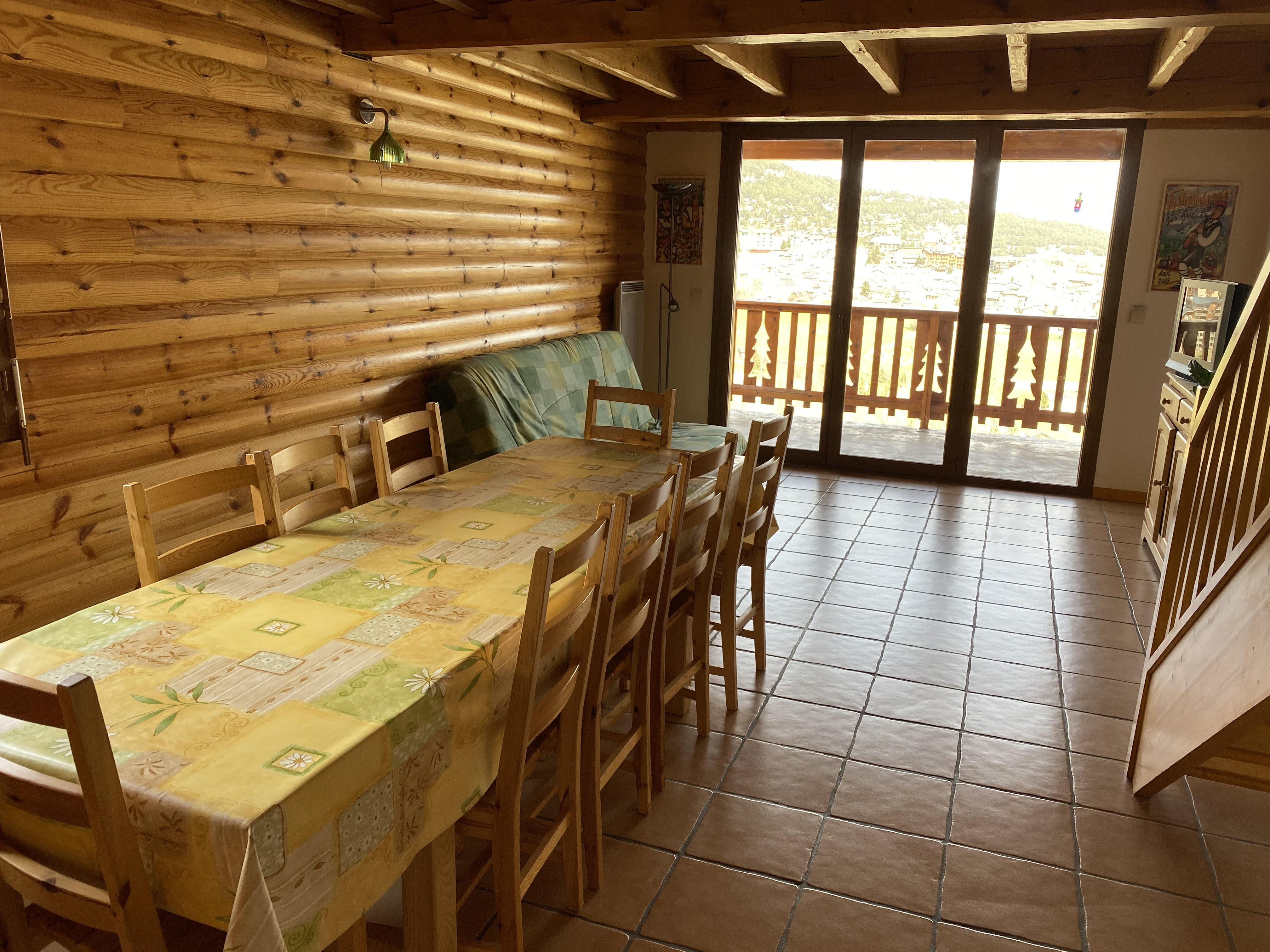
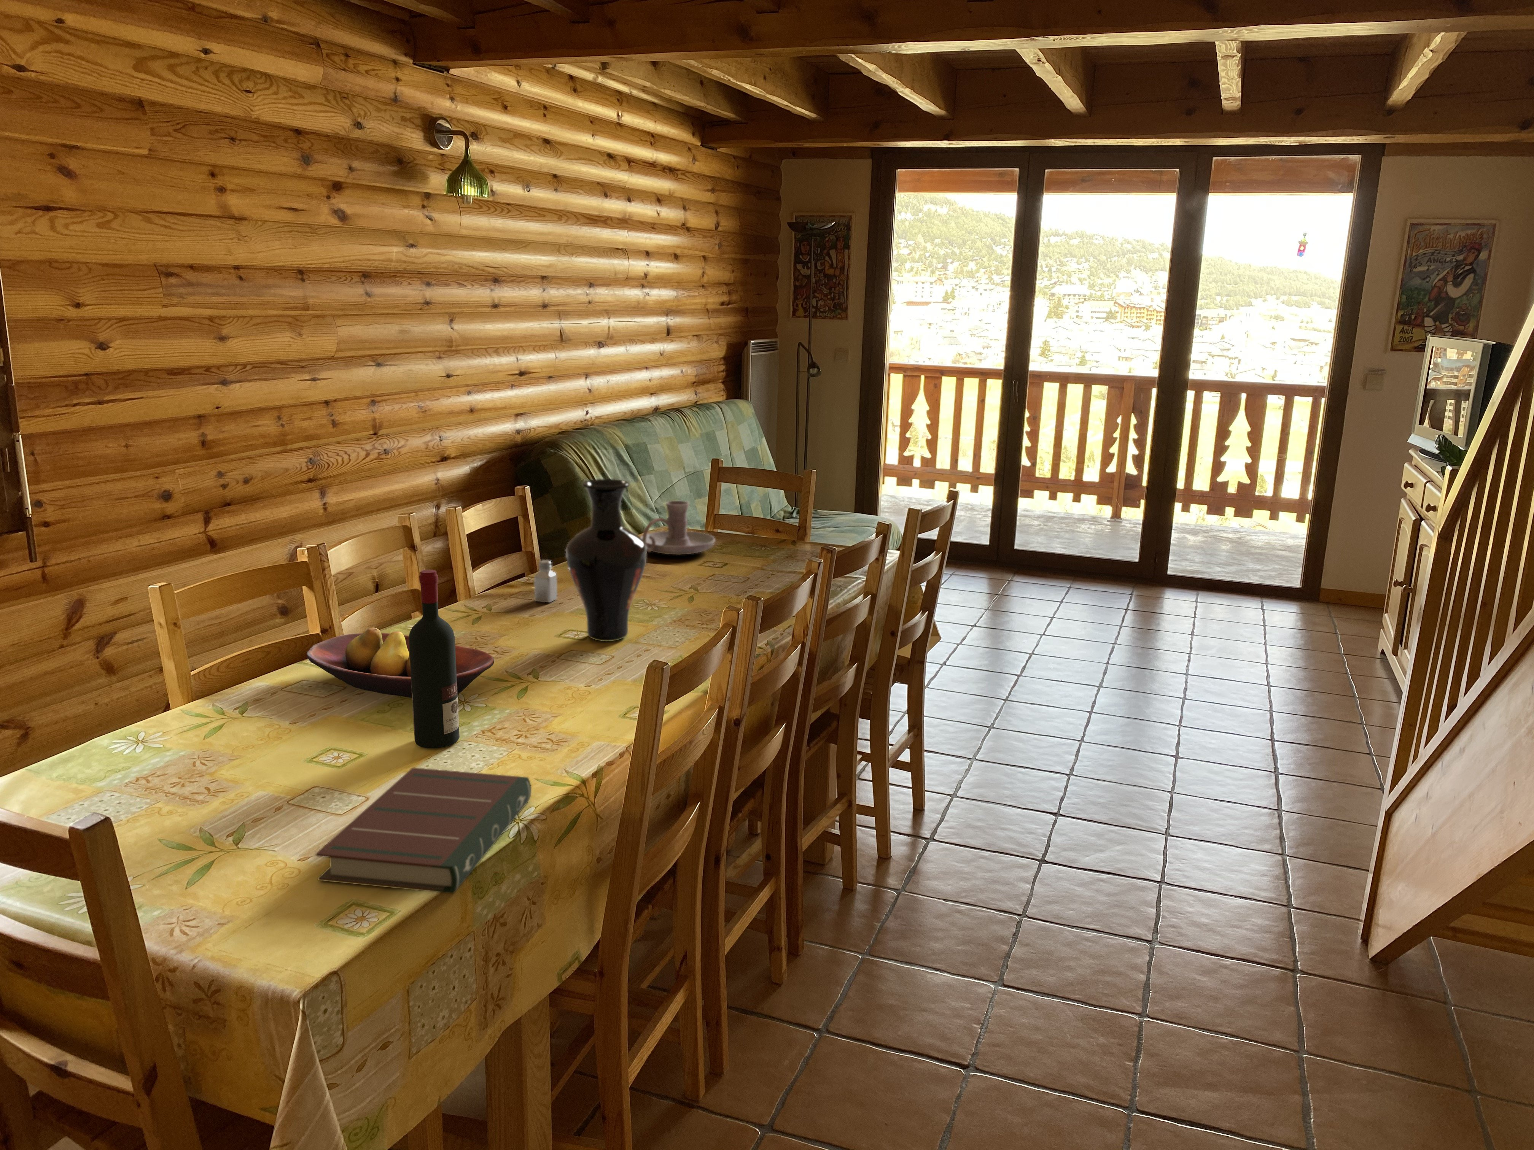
+ saltshaker (545, 580)
+ book (432, 825)
+ candle holder (672, 529)
+ vase (606, 561)
+ fruit bowl (400, 657)
+ alcohol (432, 657)
